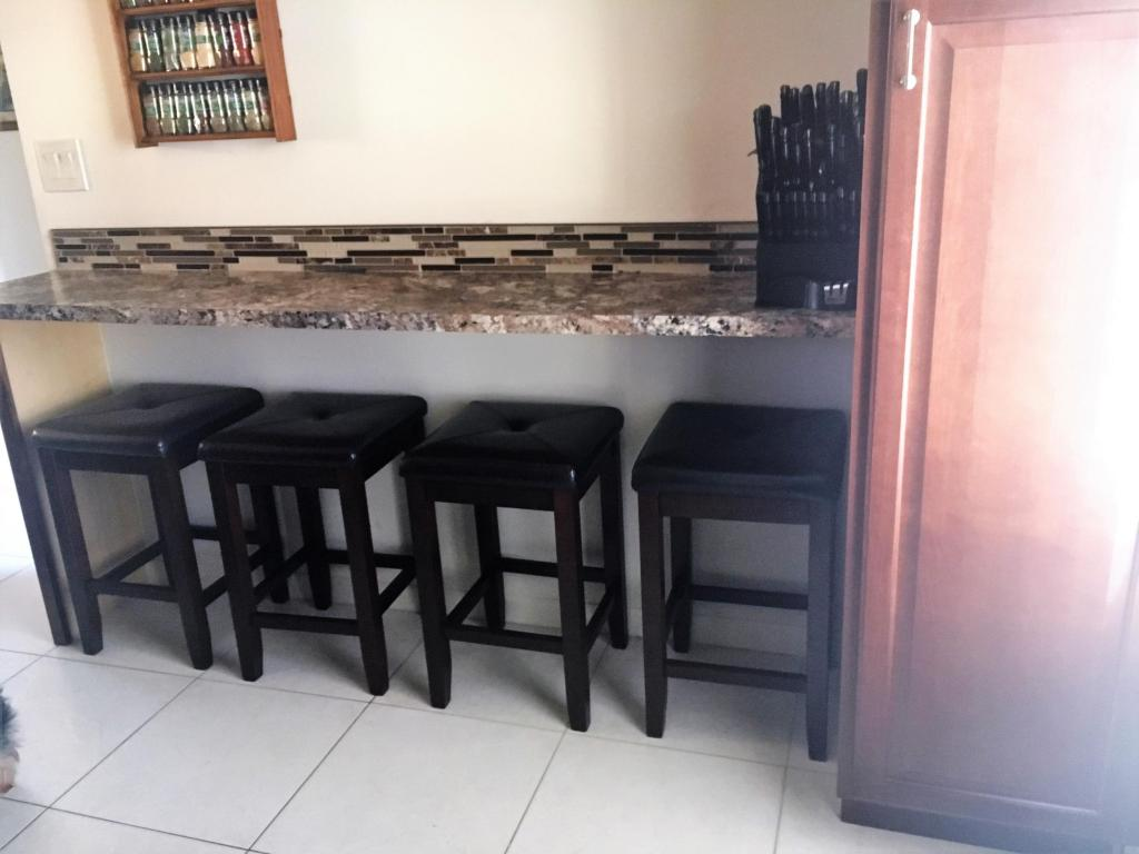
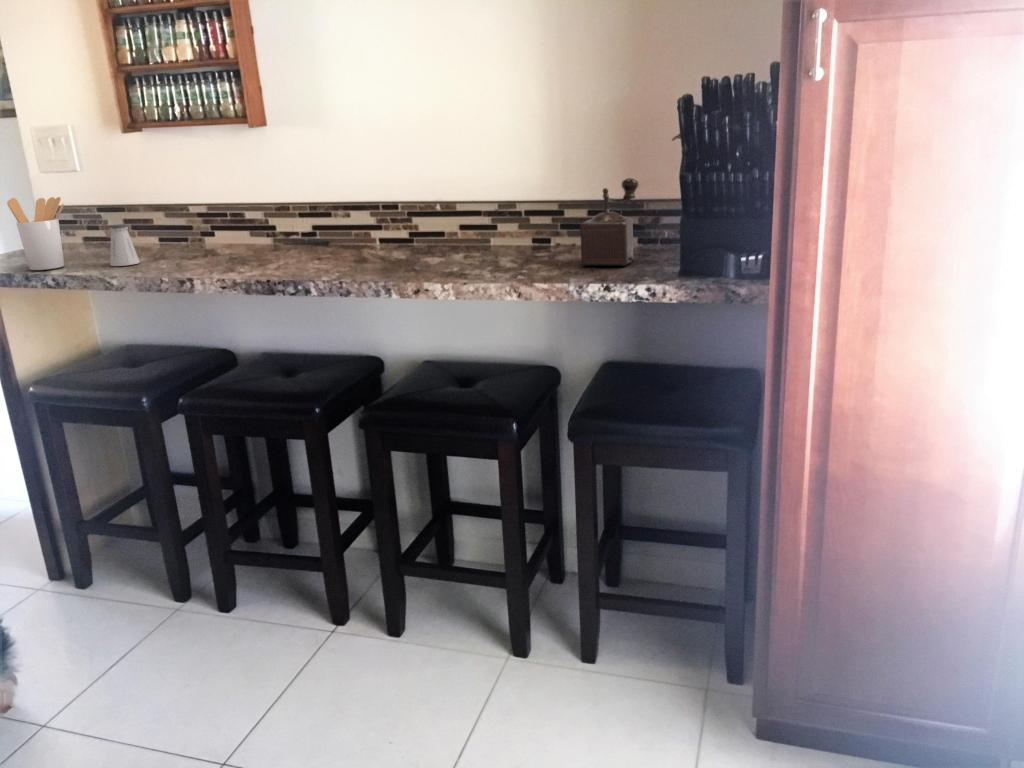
+ utensil holder (44, 231)
+ saltshaker (121, 244)
+ pepper mill (610, 220)
